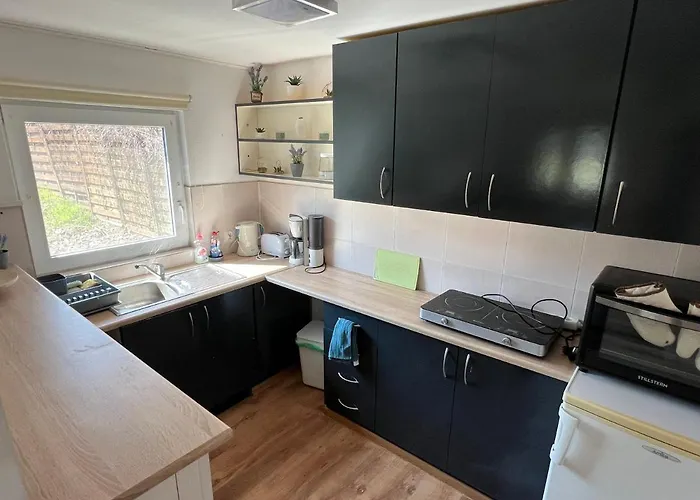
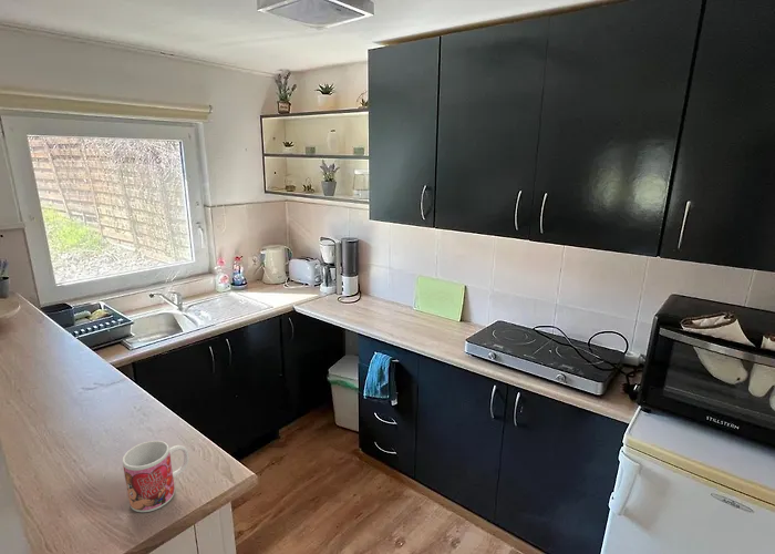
+ mug (159, 471)
